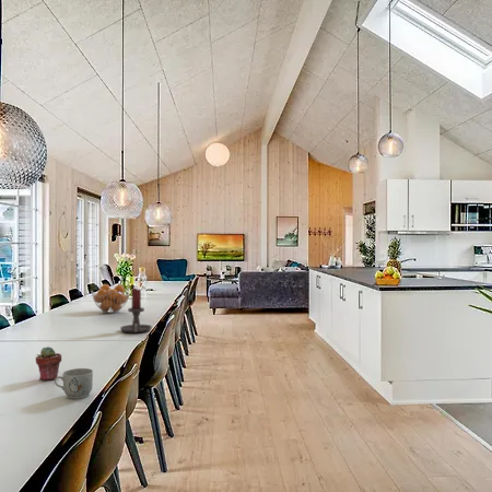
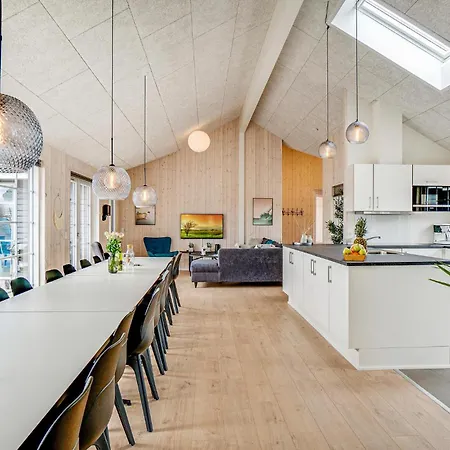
- potted succulent (48, 362)
- fruit basket (110, 297)
- candle holder (136, 309)
- mug (73, 384)
